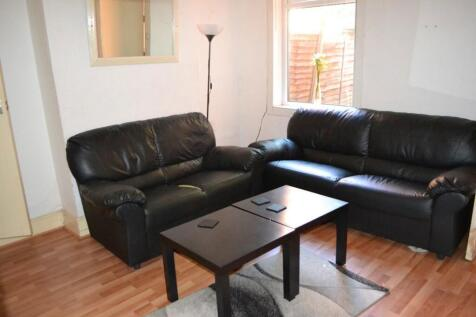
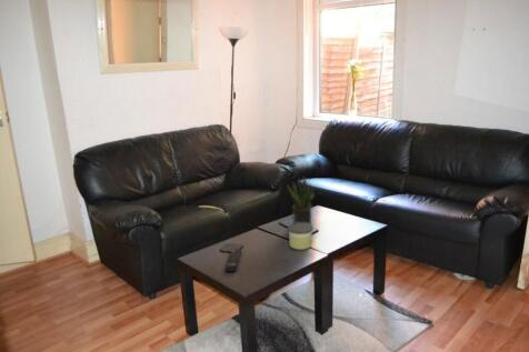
+ remote control (233, 260)
+ candle (300, 237)
+ potted plant (300, 202)
